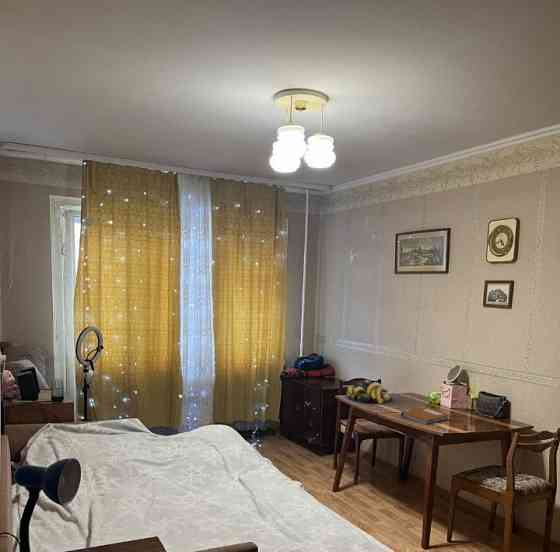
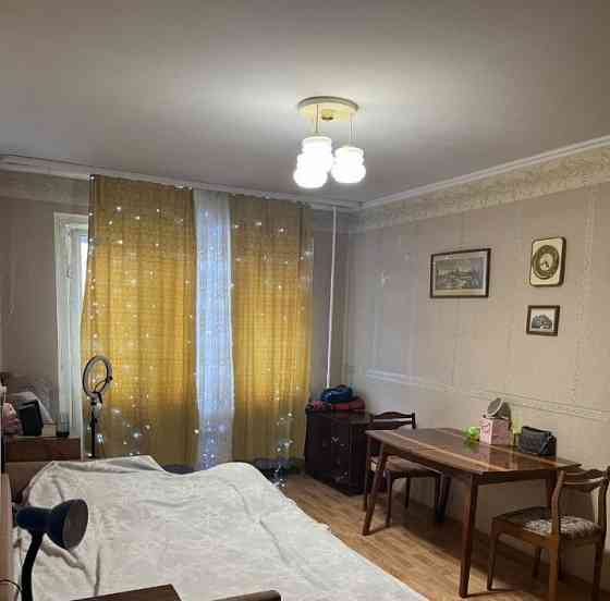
- notebook (425, 415)
- fruit bowl (370, 390)
